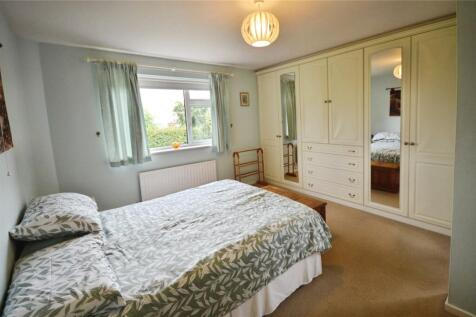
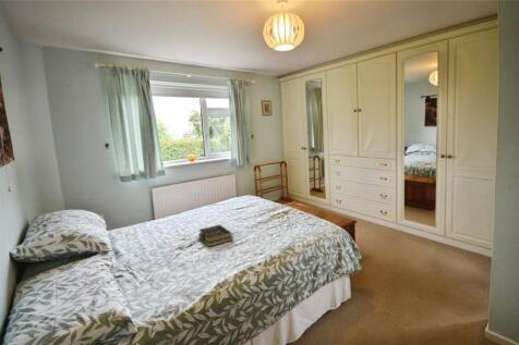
+ book (215, 234)
